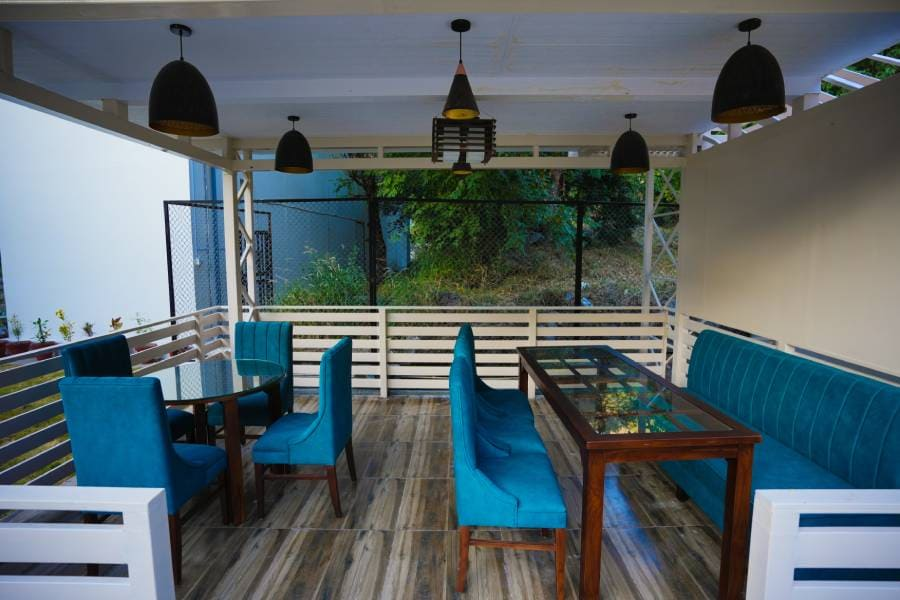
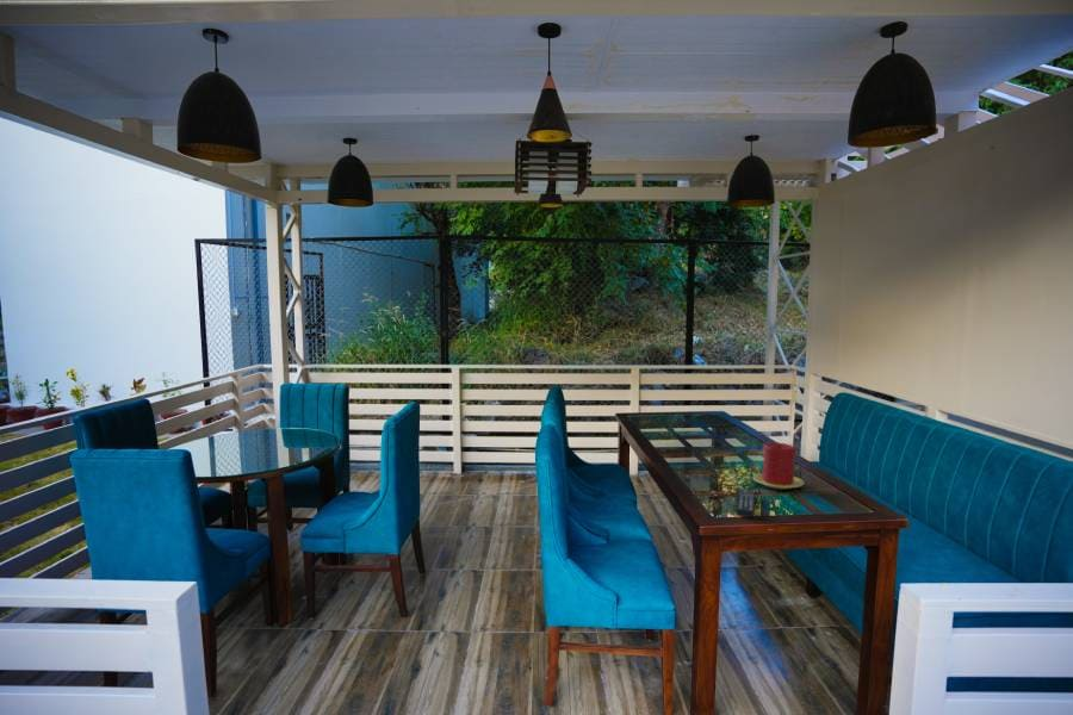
+ remote control (745, 502)
+ candle (779, 465)
